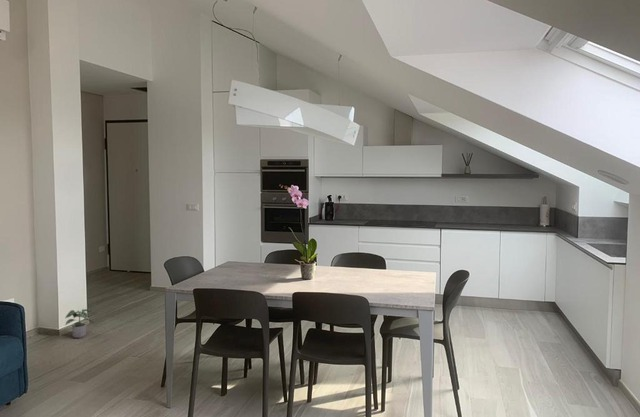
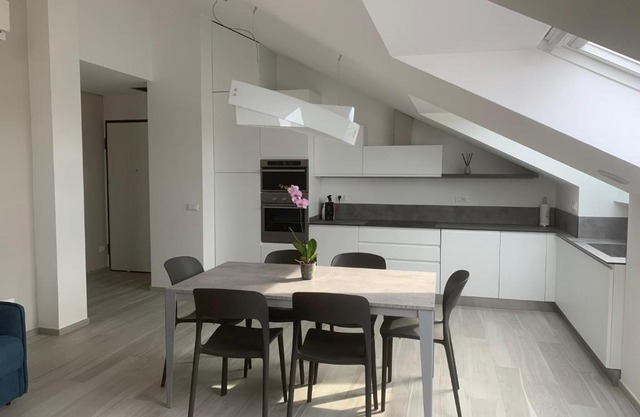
- potted plant (79, 323)
